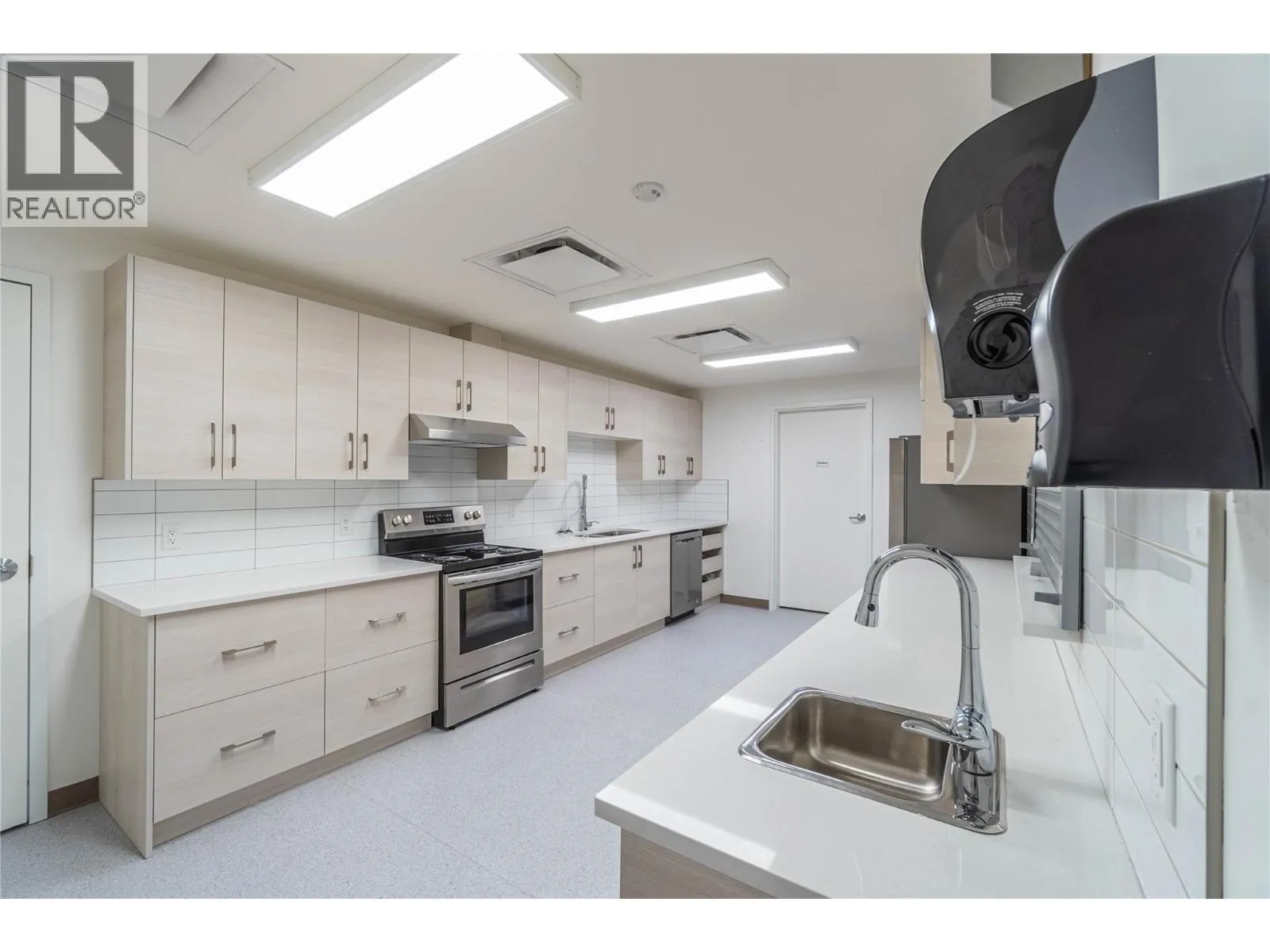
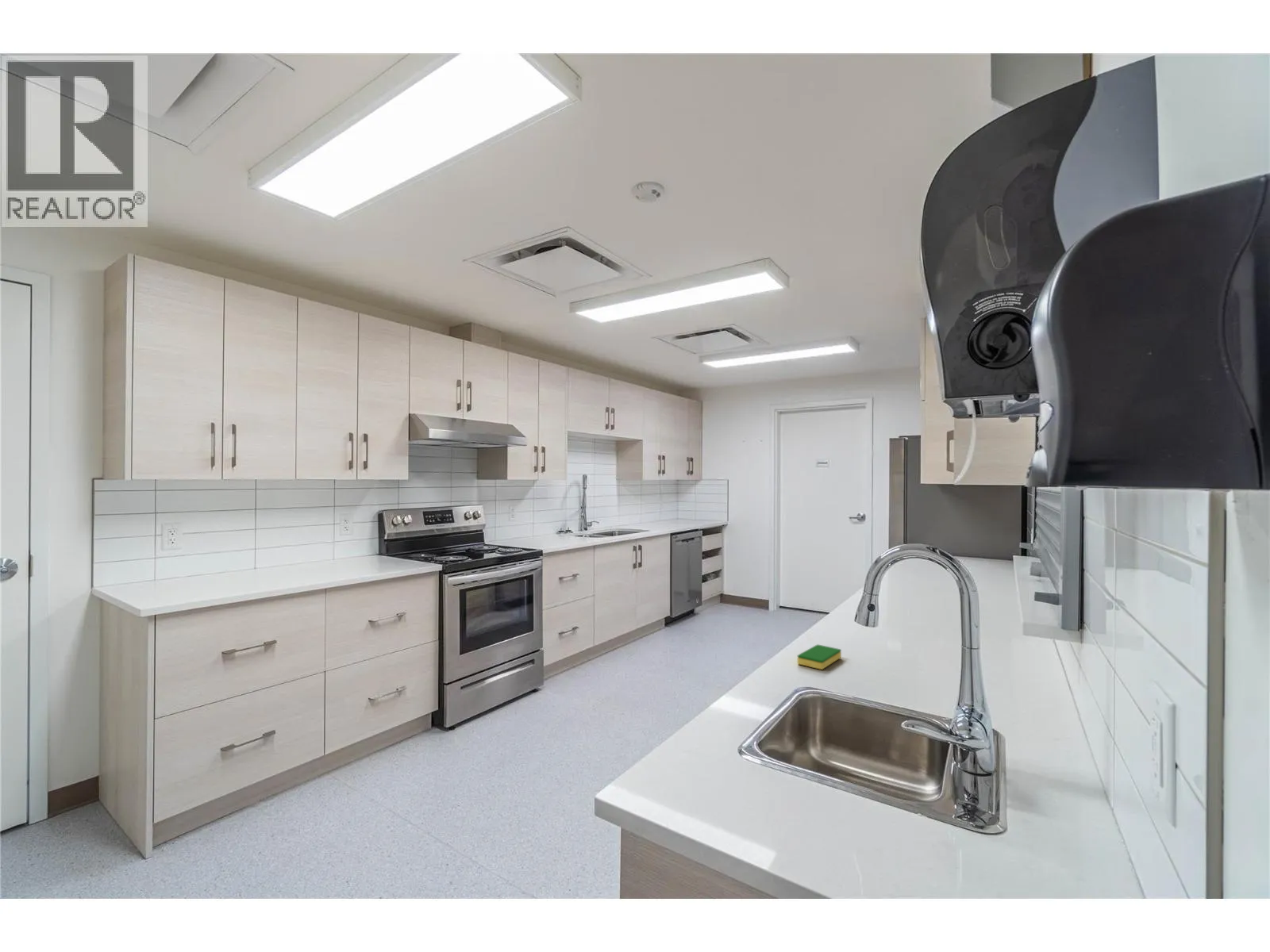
+ dish sponge (819, 656)
